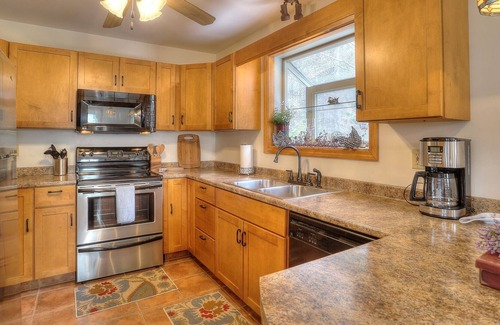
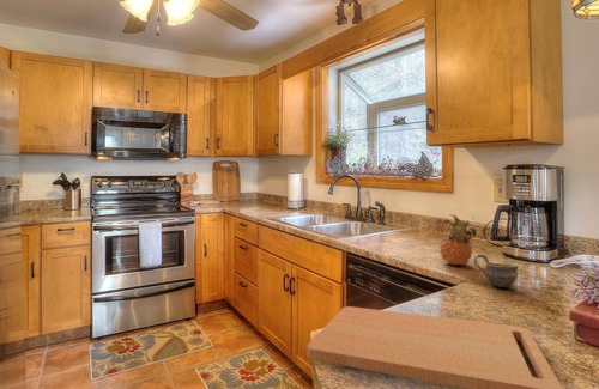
+ cutting board (423, 341)
+ cup (497, 269)
+ pineapple (456, 238)
